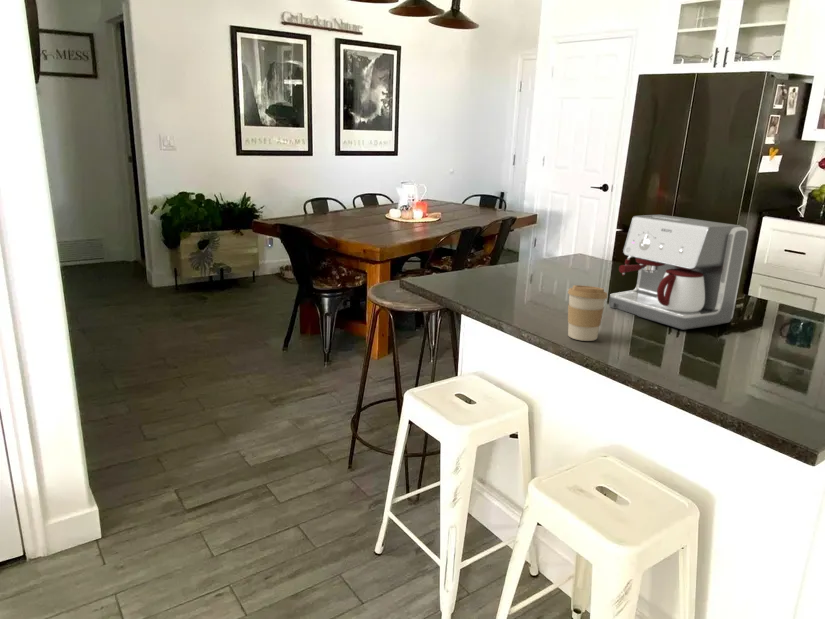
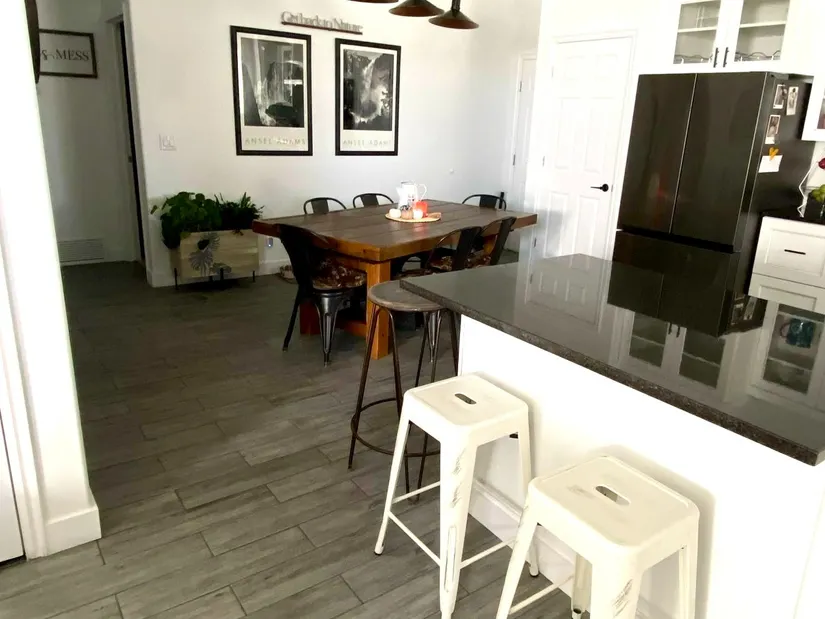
- coffee maker (674, 268)
- coffee cup (585, 311)
